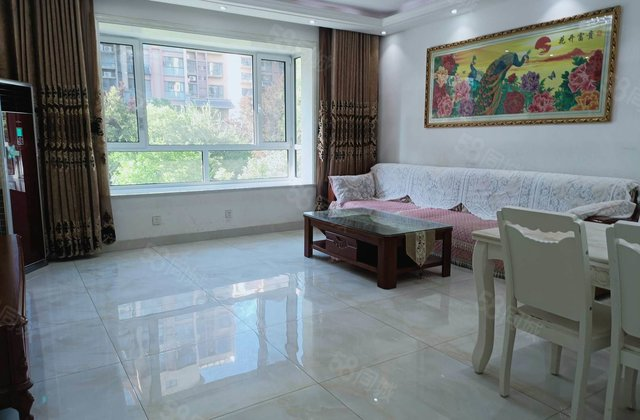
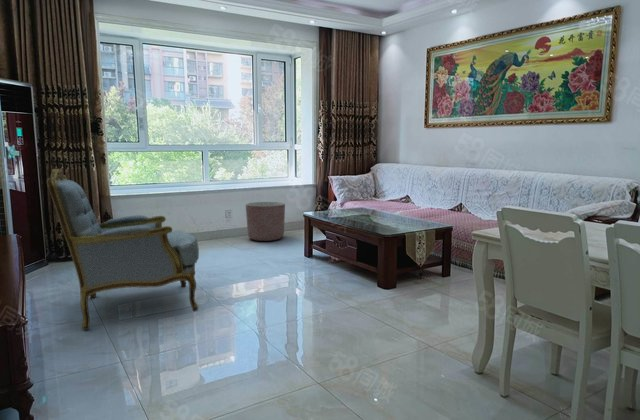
+ armchair (131, 238)
+ planter (265, 221)
